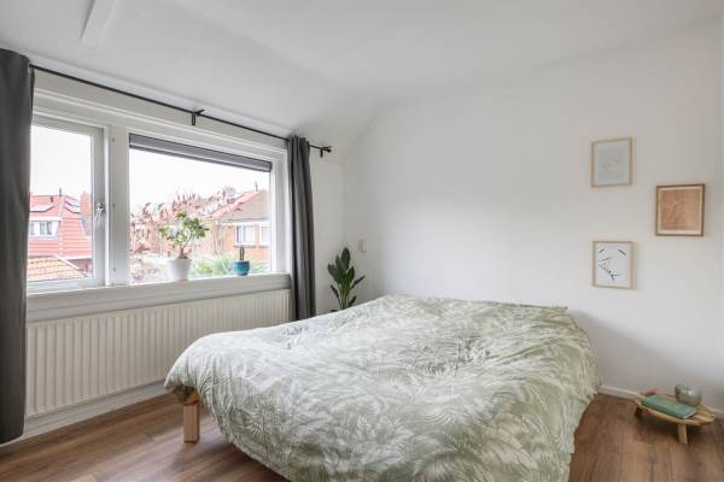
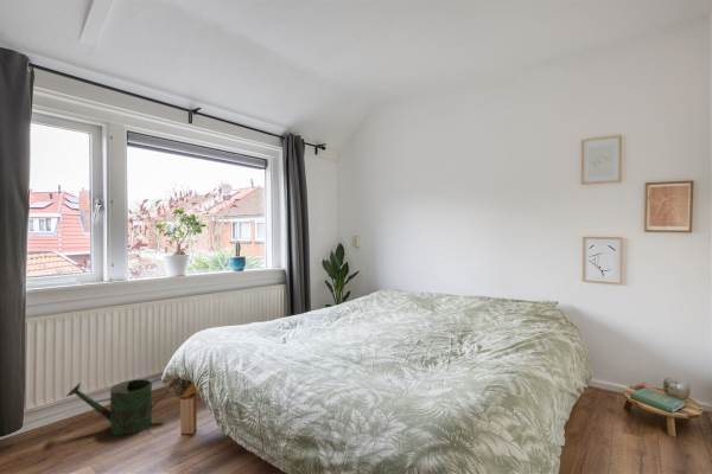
+ watering can (120, 402)
